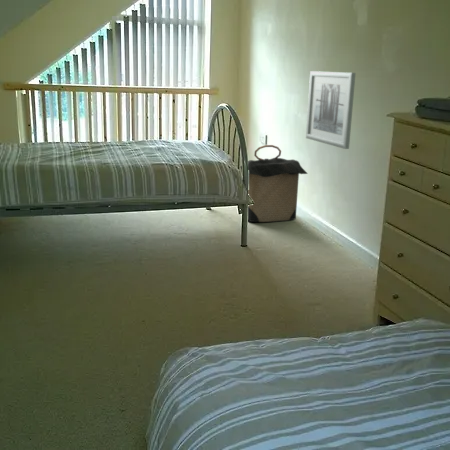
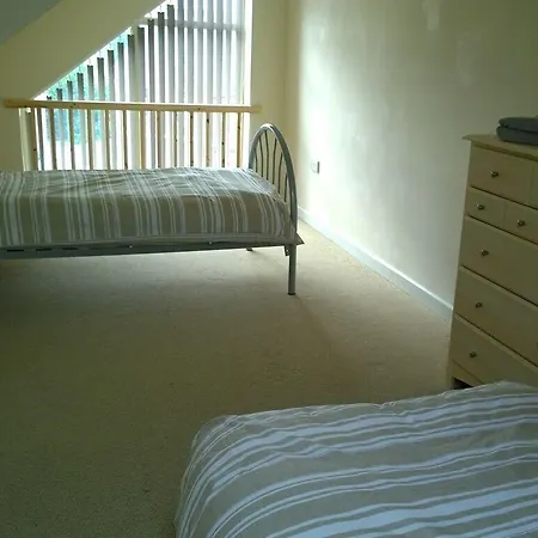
- laundry hamper (272, 181)
- wall art (328, 108)
